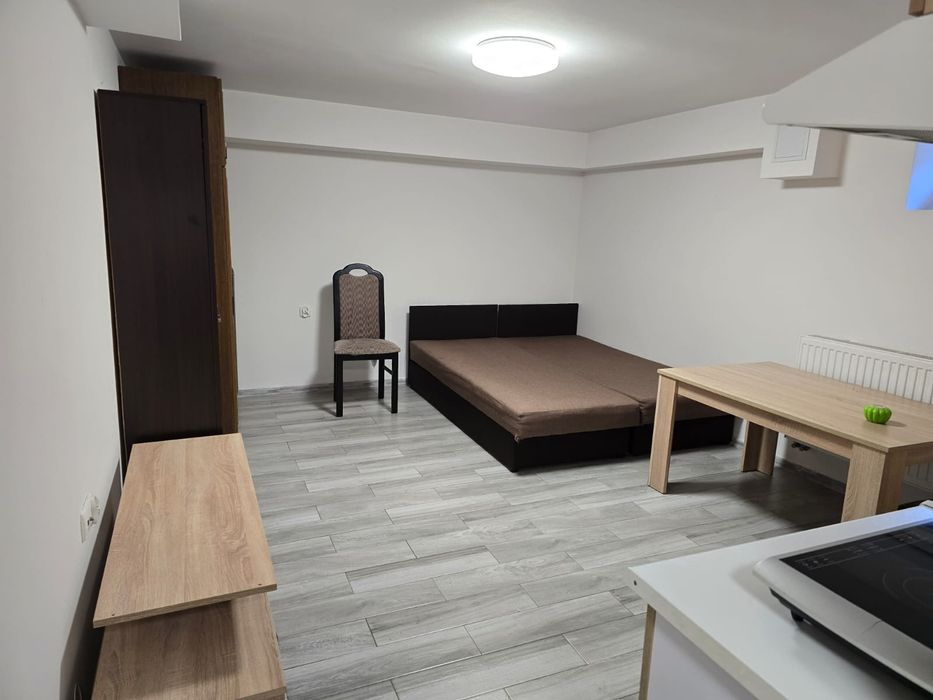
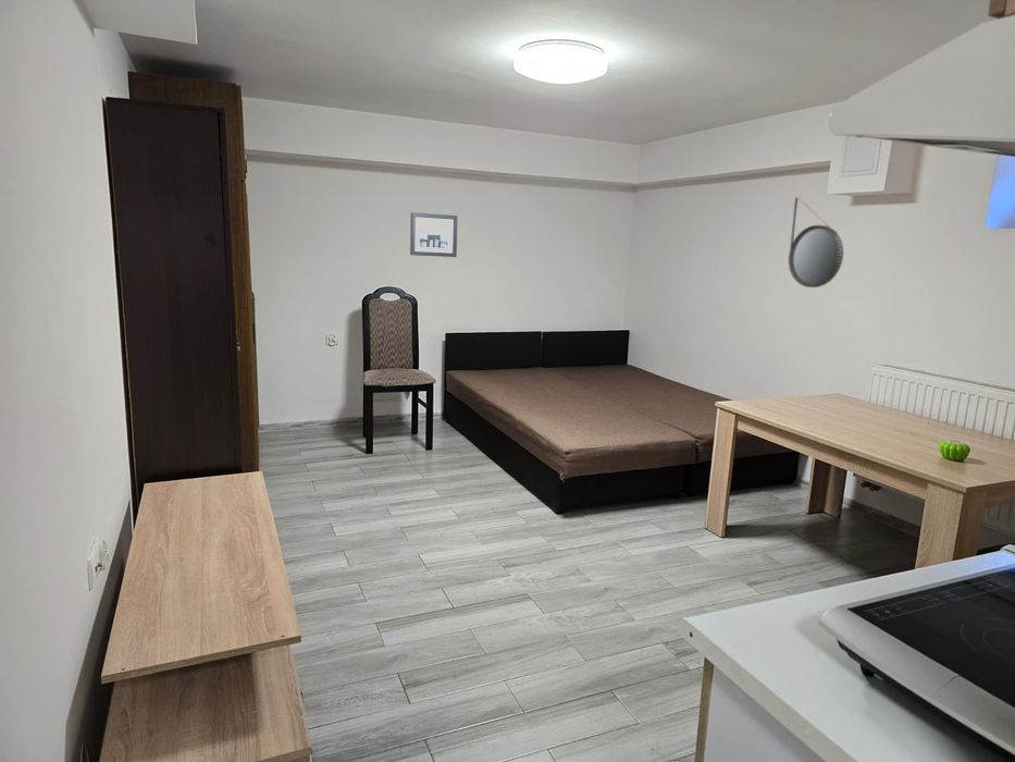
+ home mirror (815, 242)
+ wall art (434, 235)
